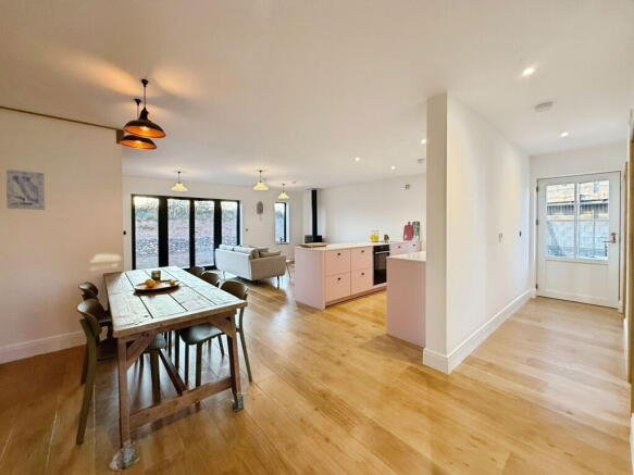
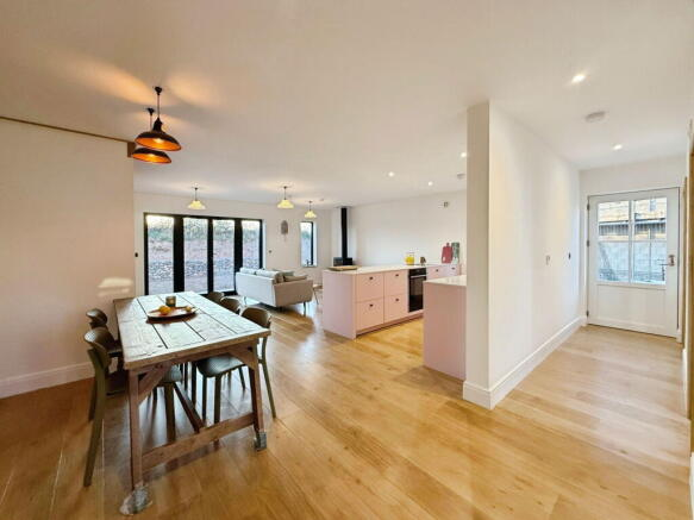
- wall art (26, 190)
